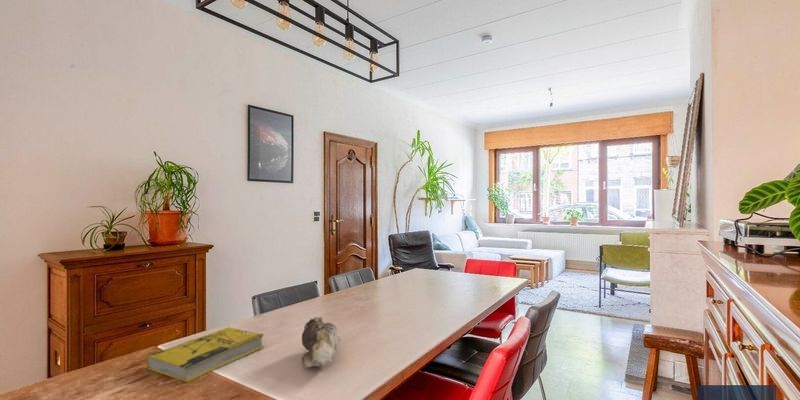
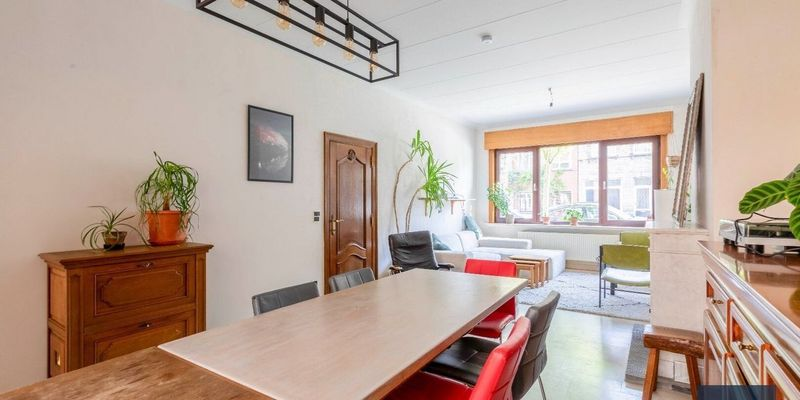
- candle (318, 342)
- book (209, 349)
